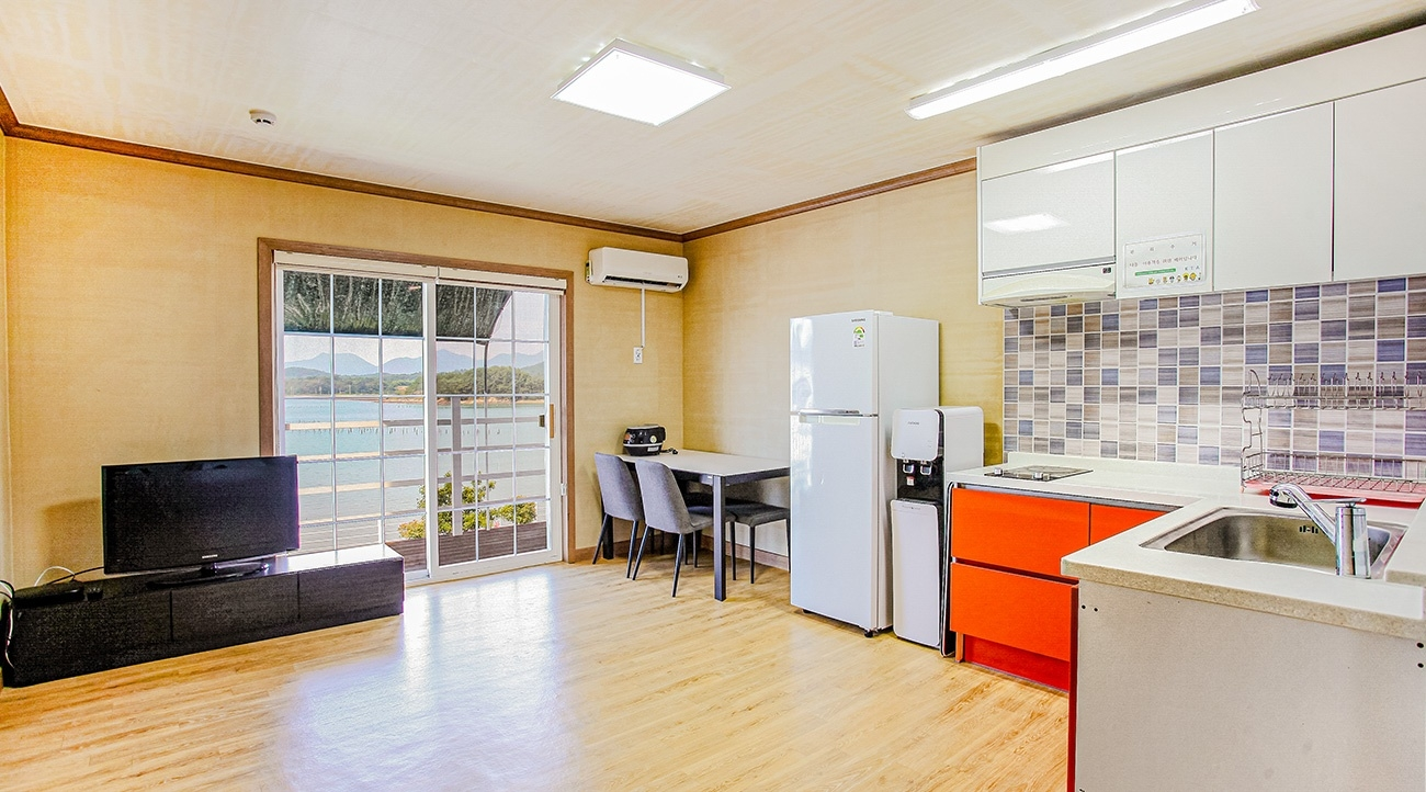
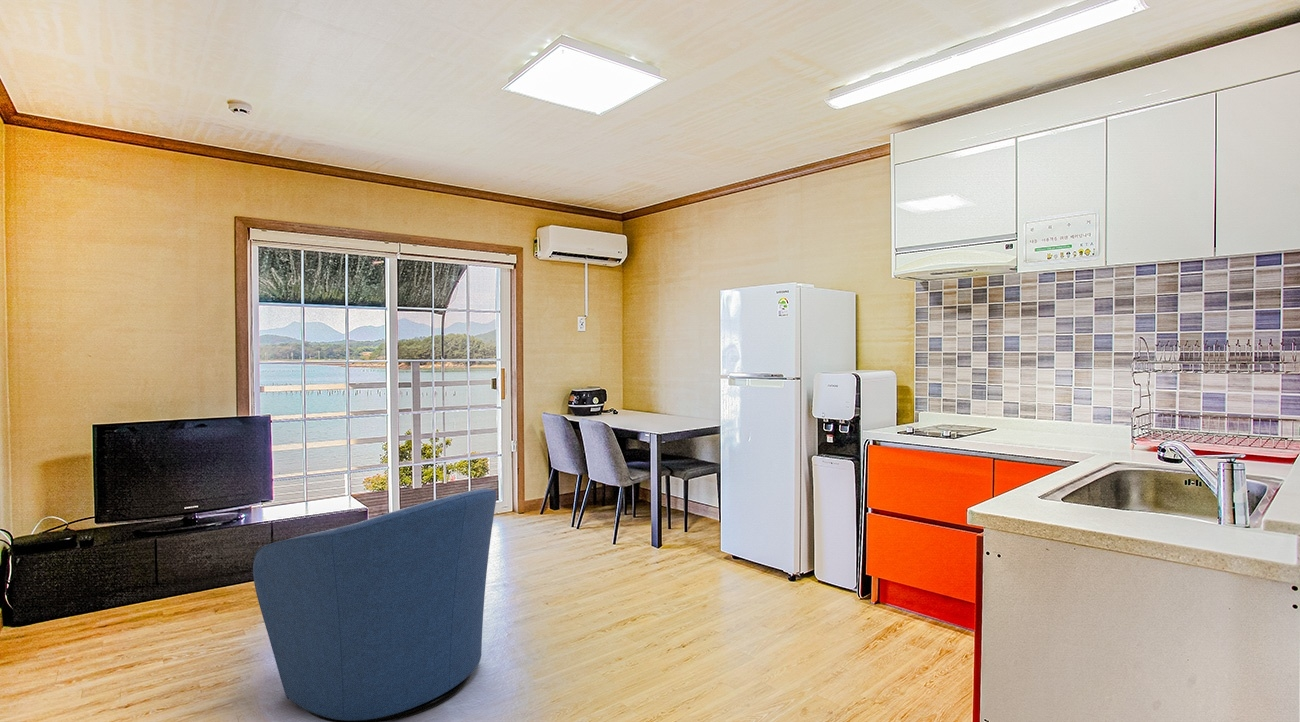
+ armchair (396, 584)
